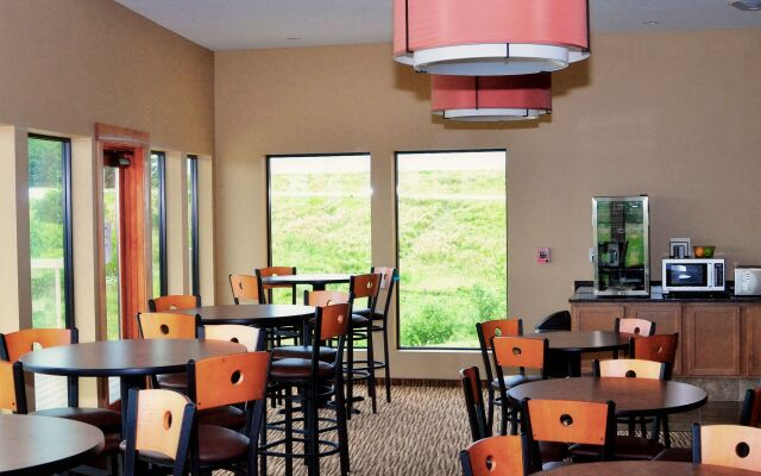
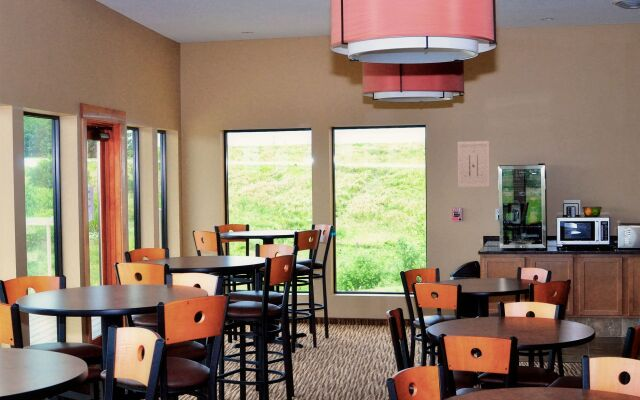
+ wall art (473, 164)
